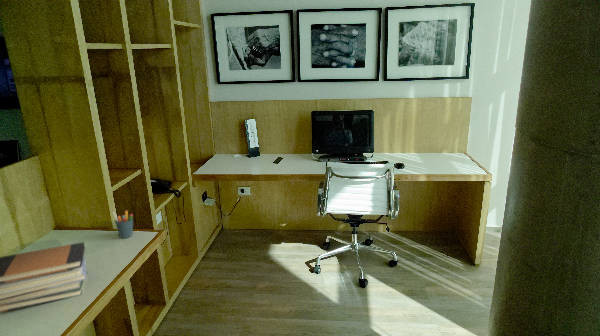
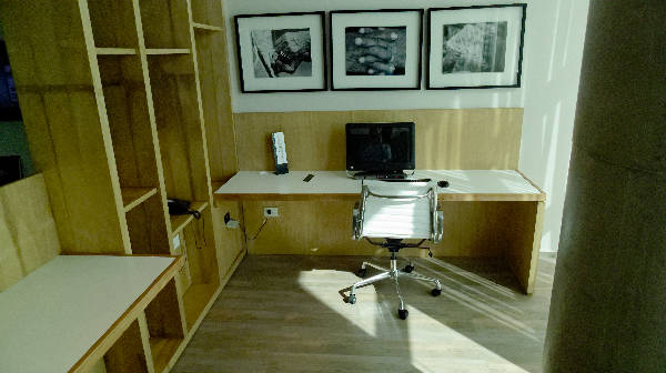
- book stack (42, 275)
- pen holder (124, 223)
